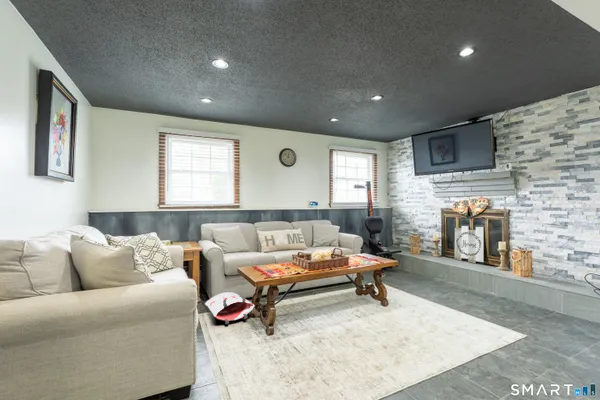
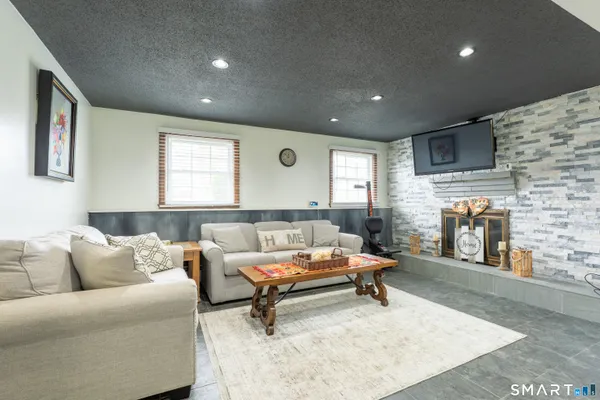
- bag (228, 303)
